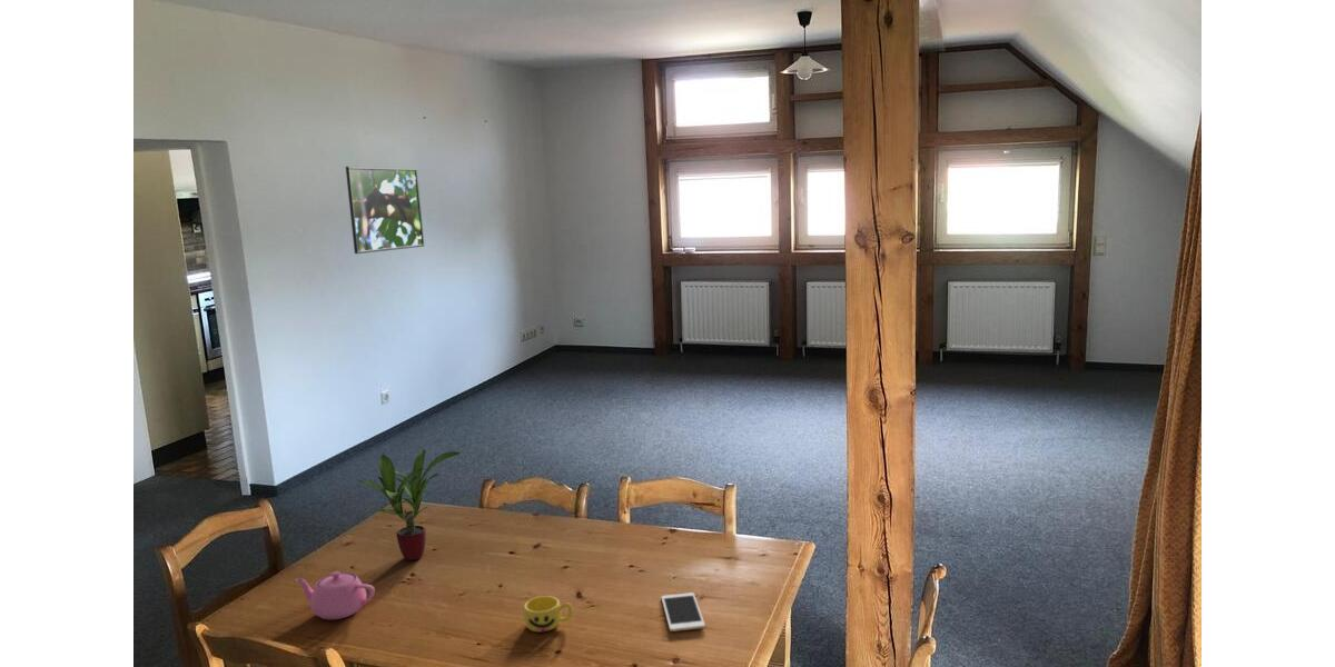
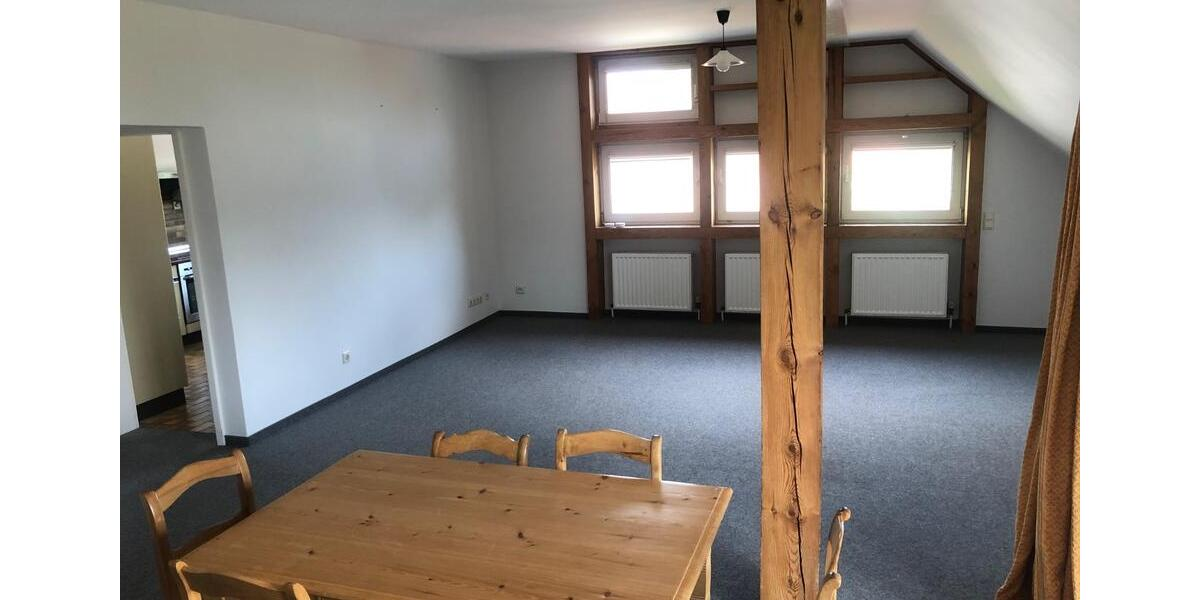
- teapot (335, 591)
- cell phone (682, 610)
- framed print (387, 209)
- cup (547, 614)
- potted plant (417, 507)
